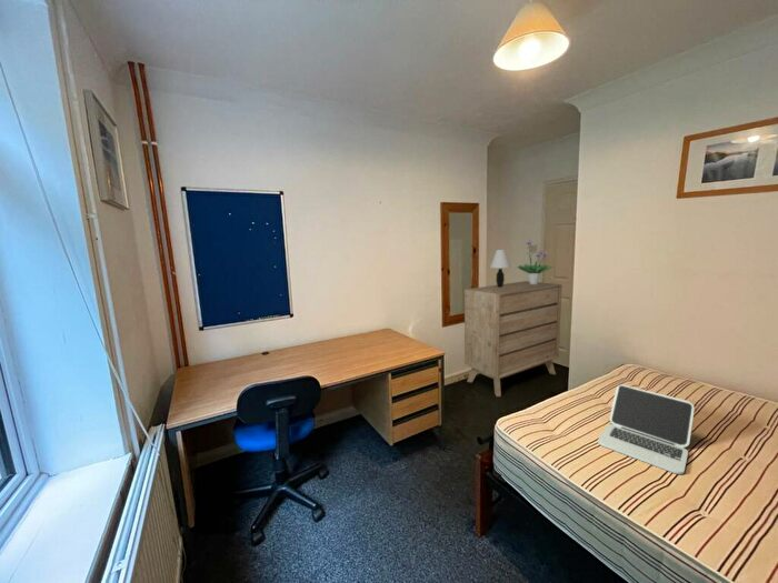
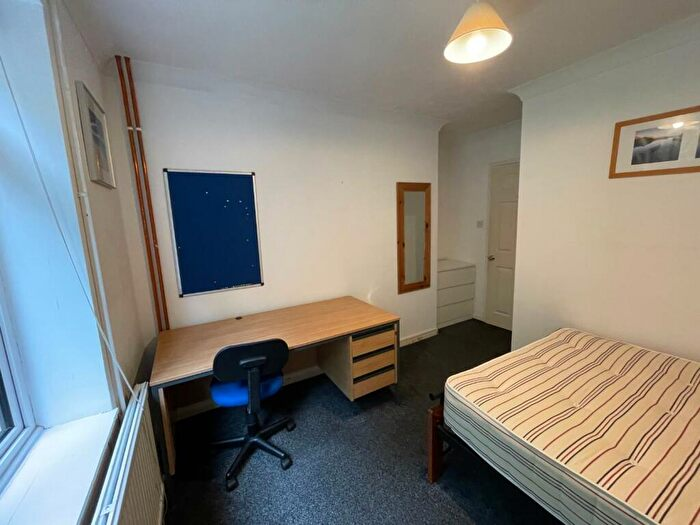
- laptop (645, 423)
- dresser (512, 333)
- table lamp (500, 268)
- potted plant (536, 261)
